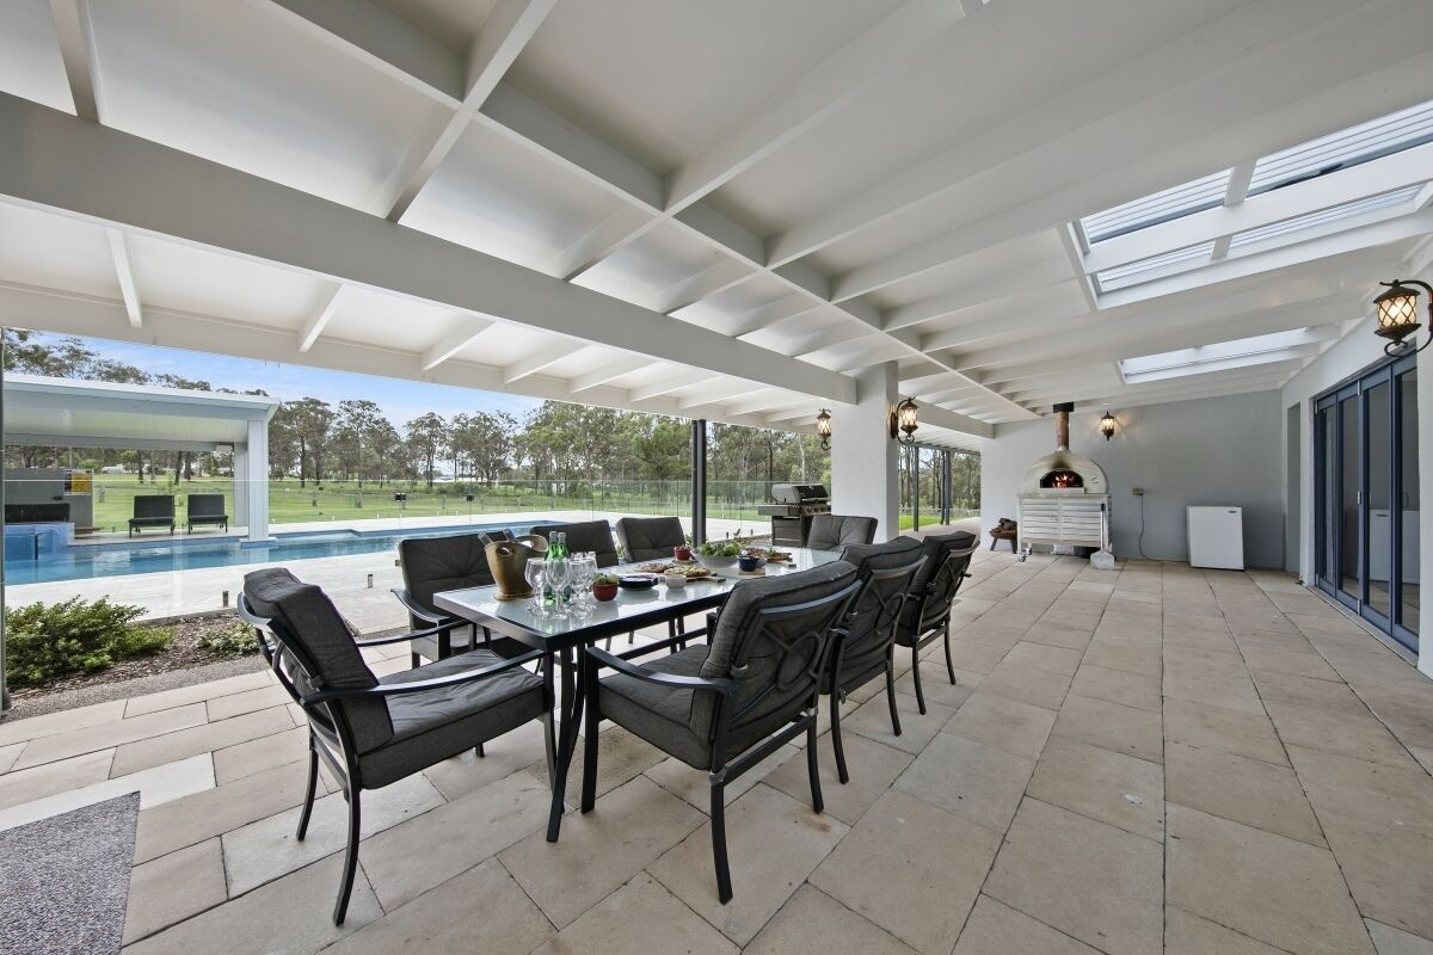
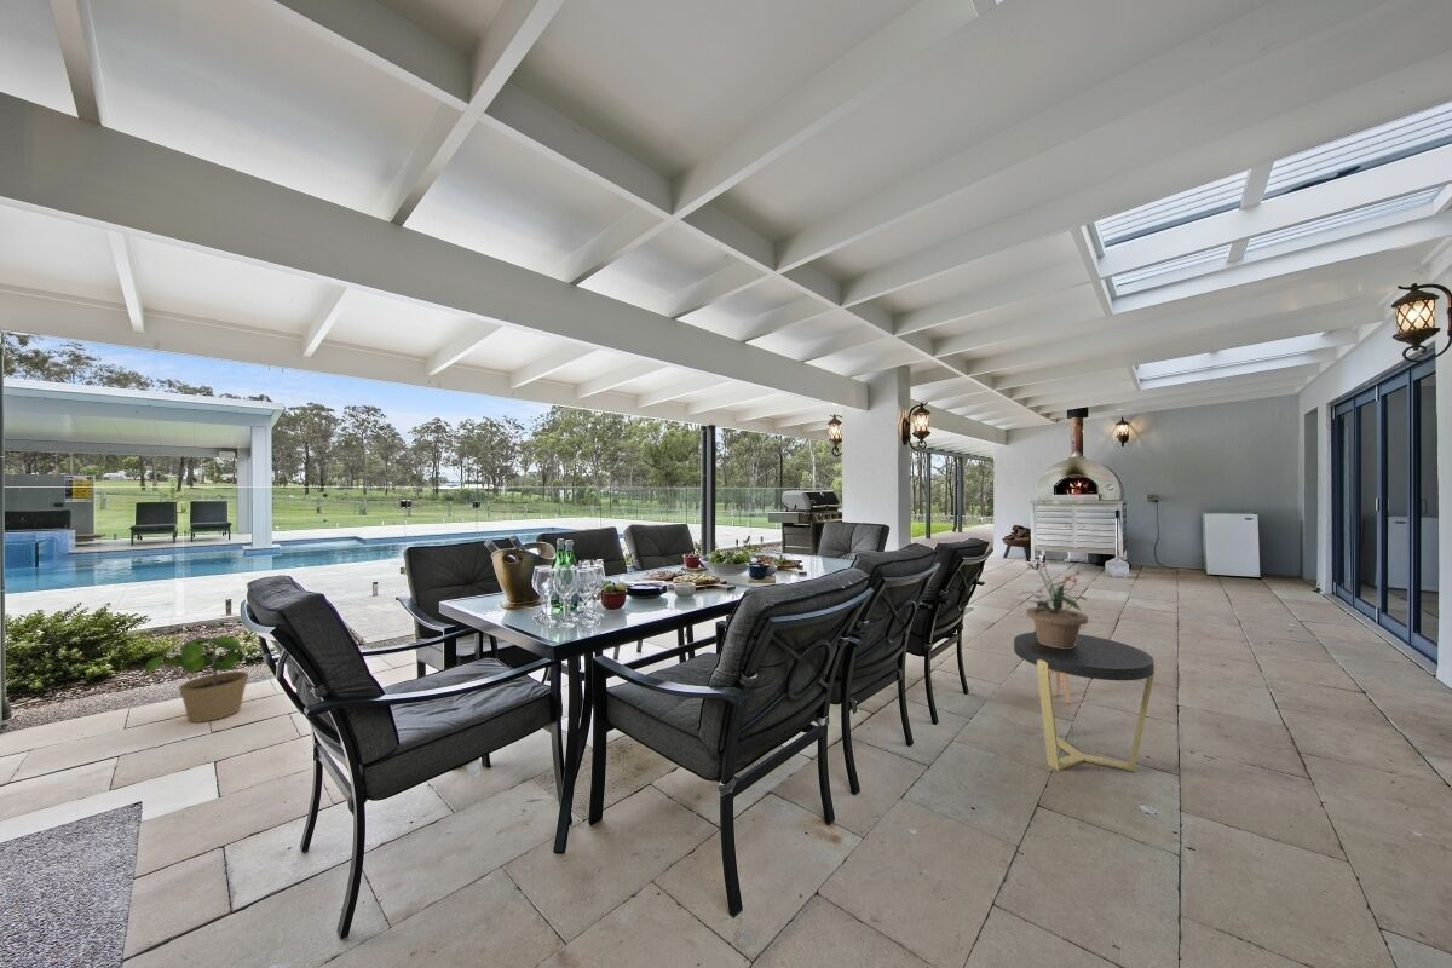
+ house plant (1035, 630)
+ side table (1053, 707)
+ potted plant (1053, 601)
+ potted plant (200, 679)
